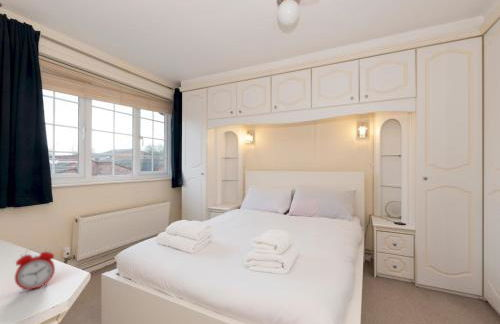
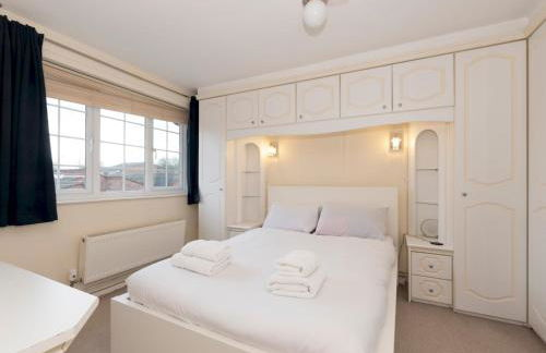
- alarm clock (35, 267)
